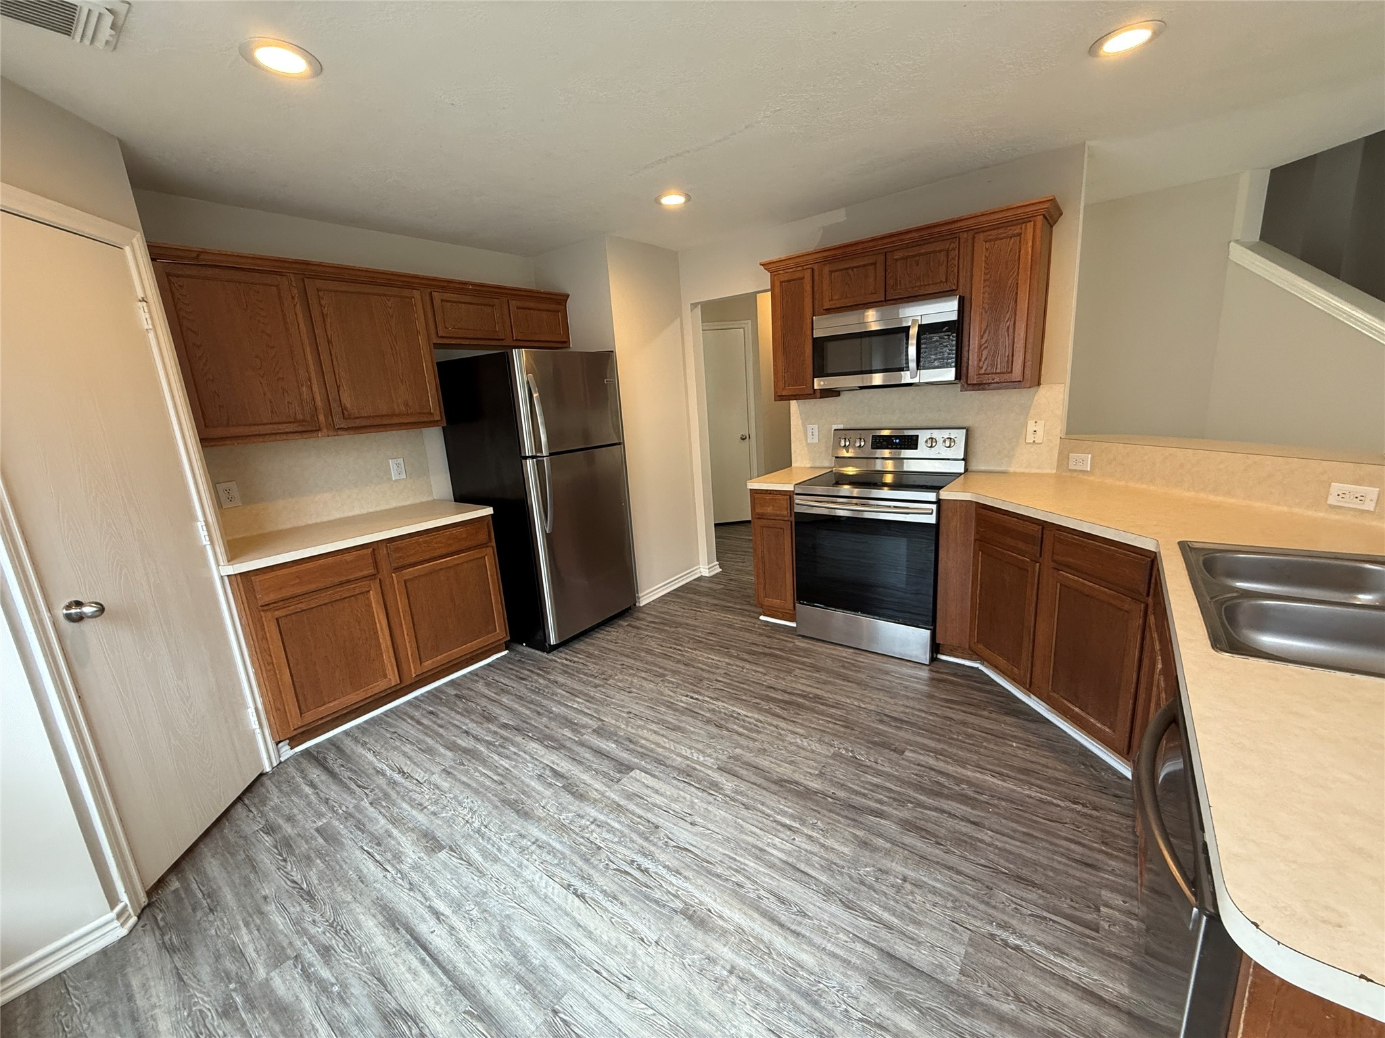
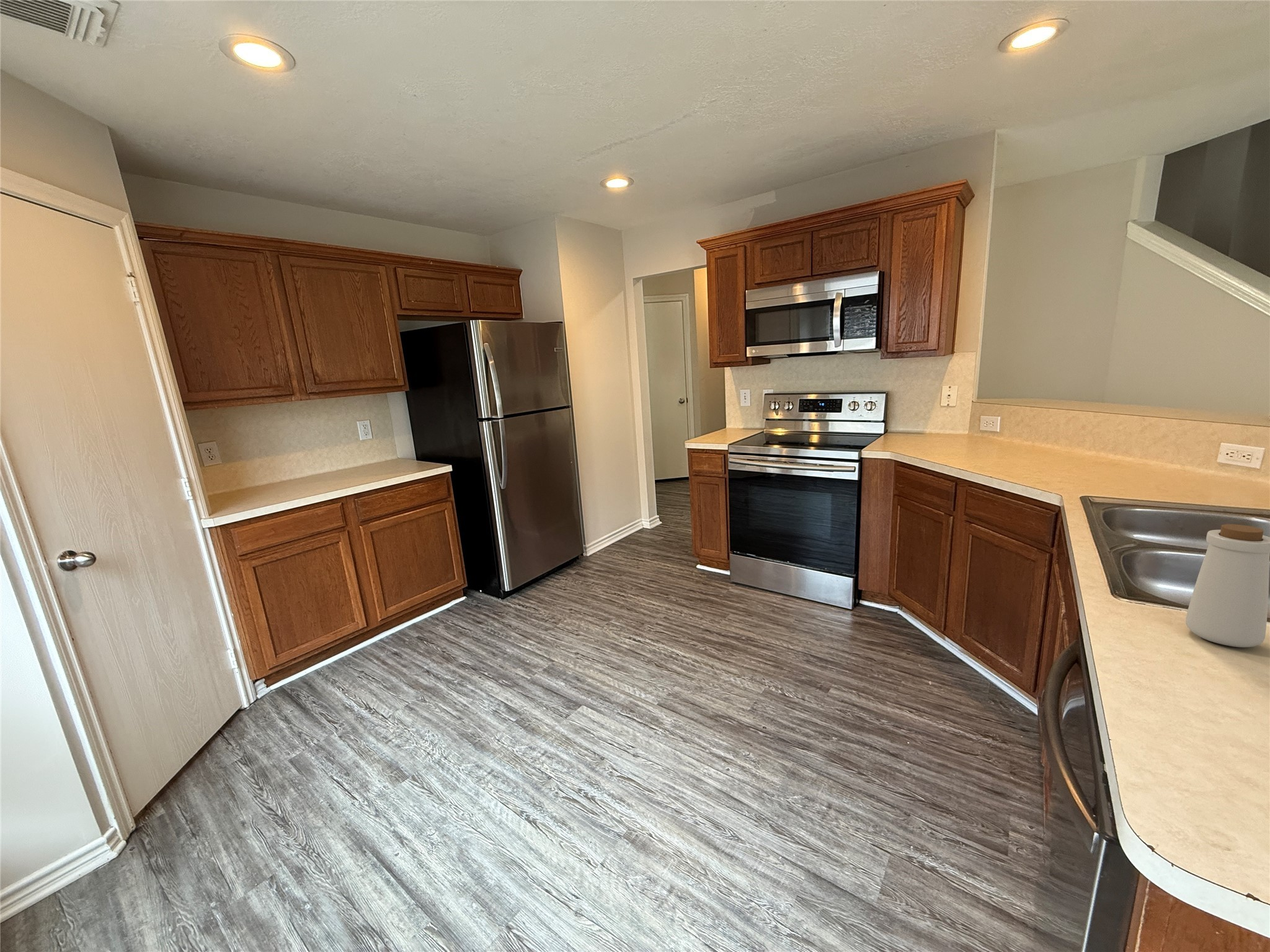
+ bottle (1230, 582)
